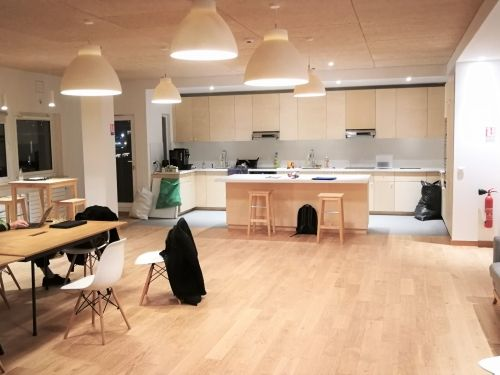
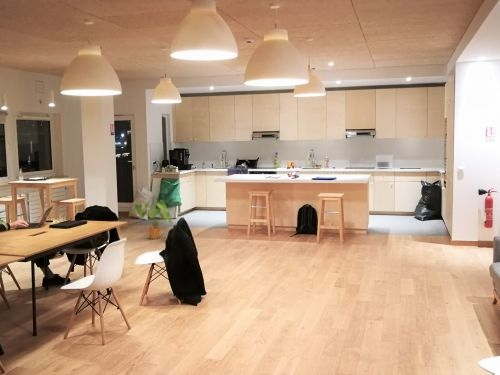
+ house plant (151, 217)
